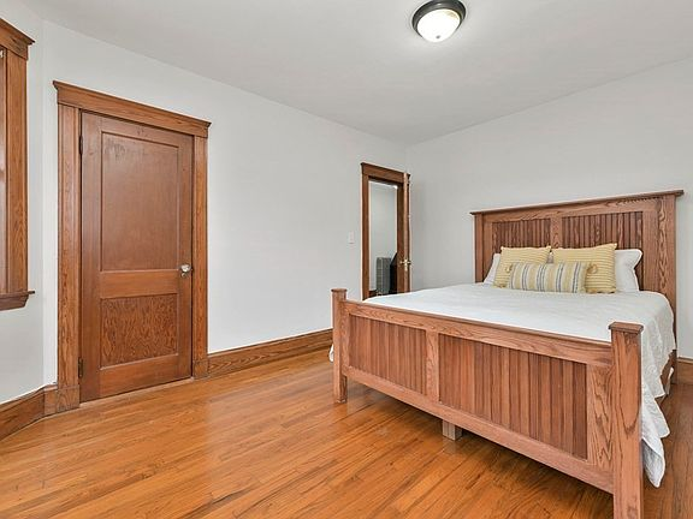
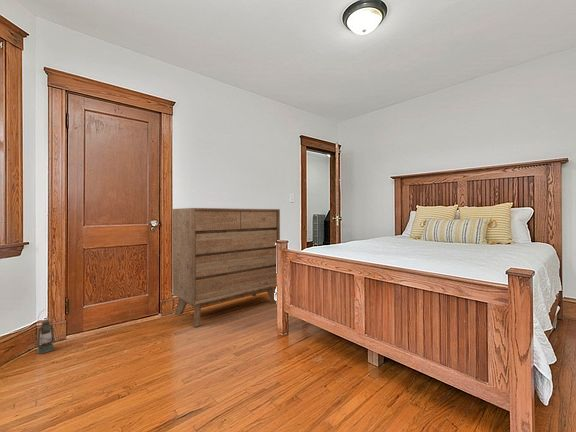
+ lantern (45, 329)
+ dresser (229, 258)
